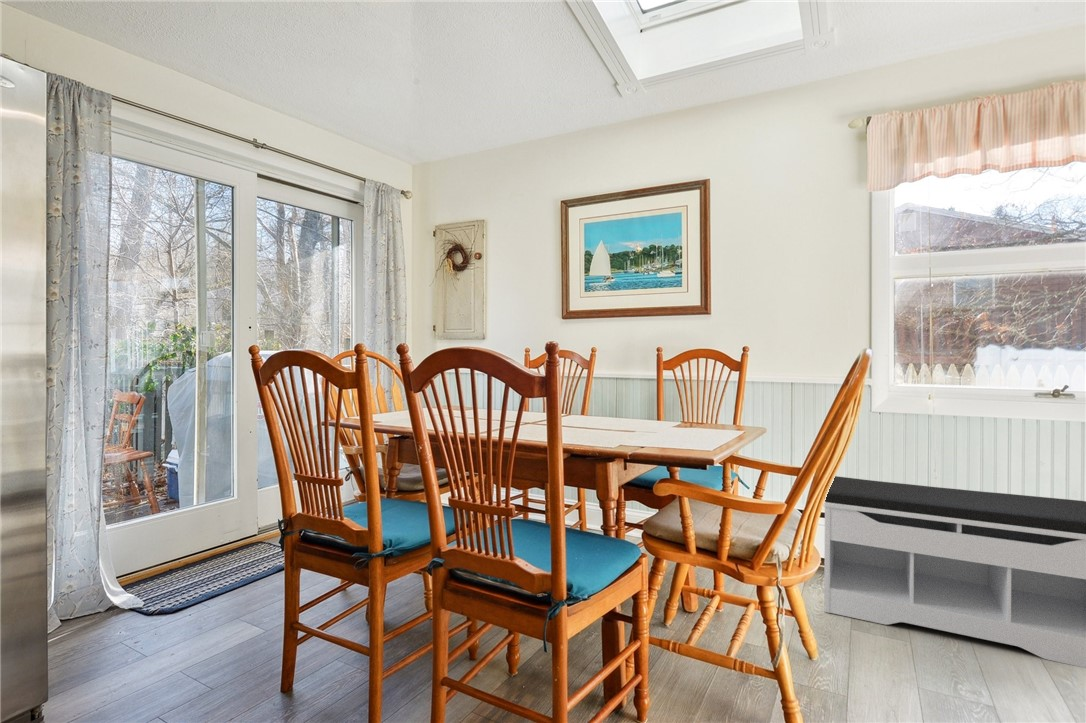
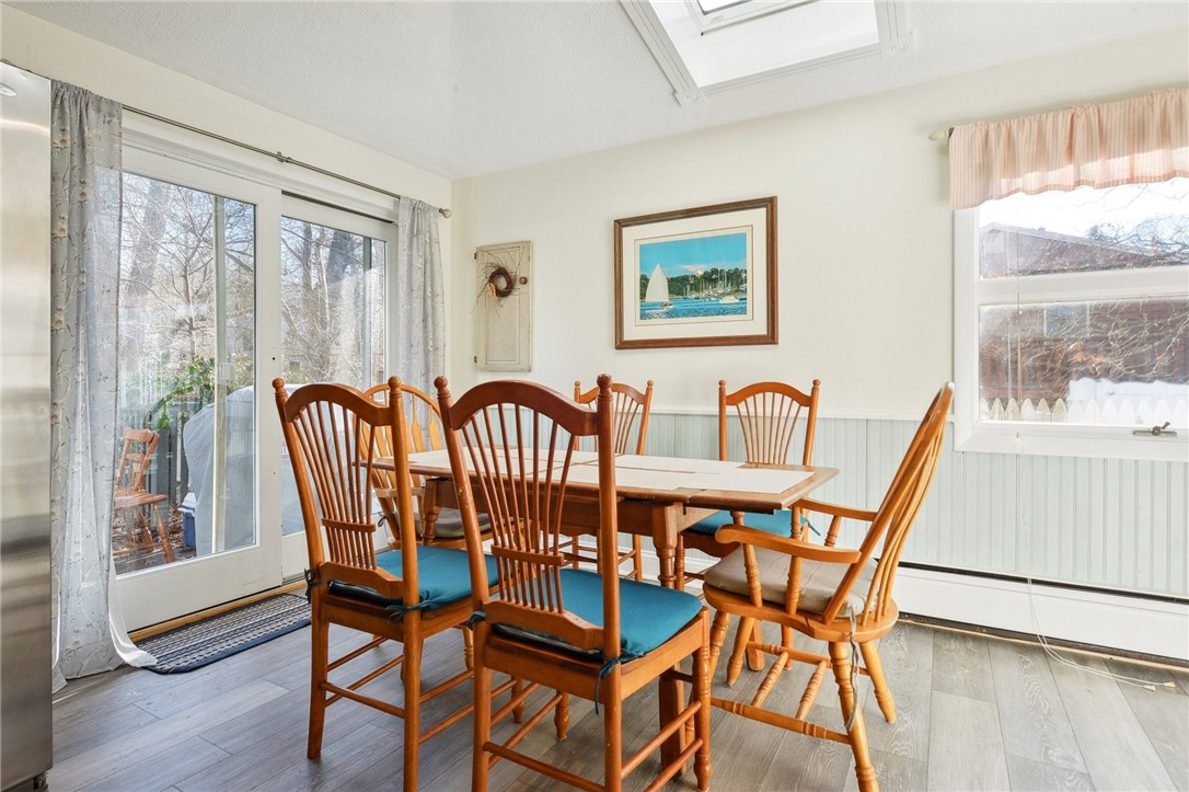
- bench (952, 557)
